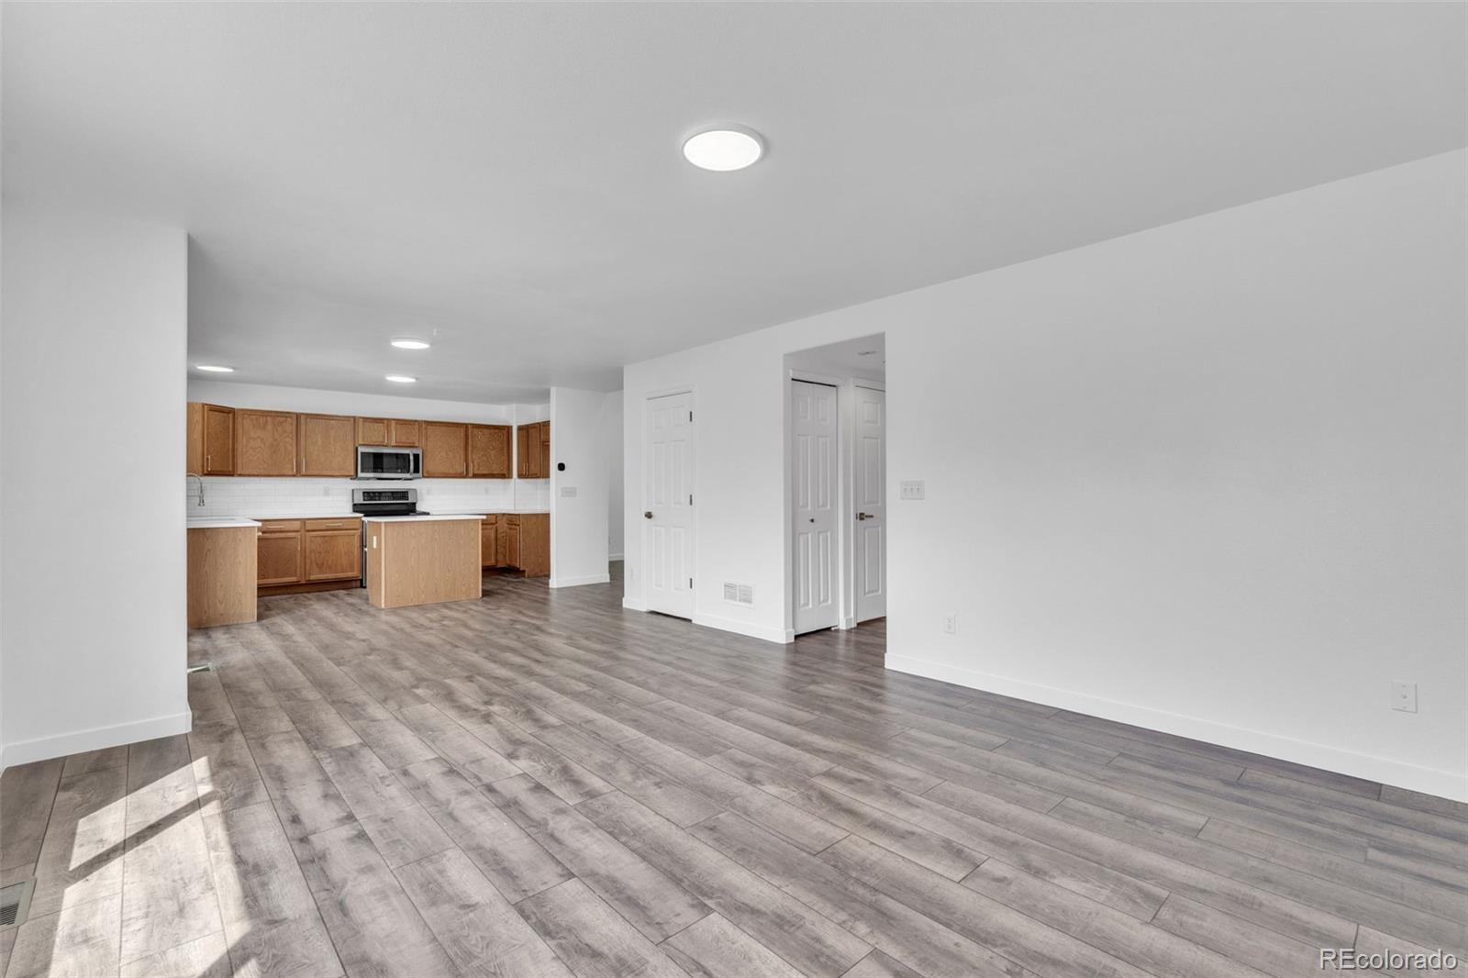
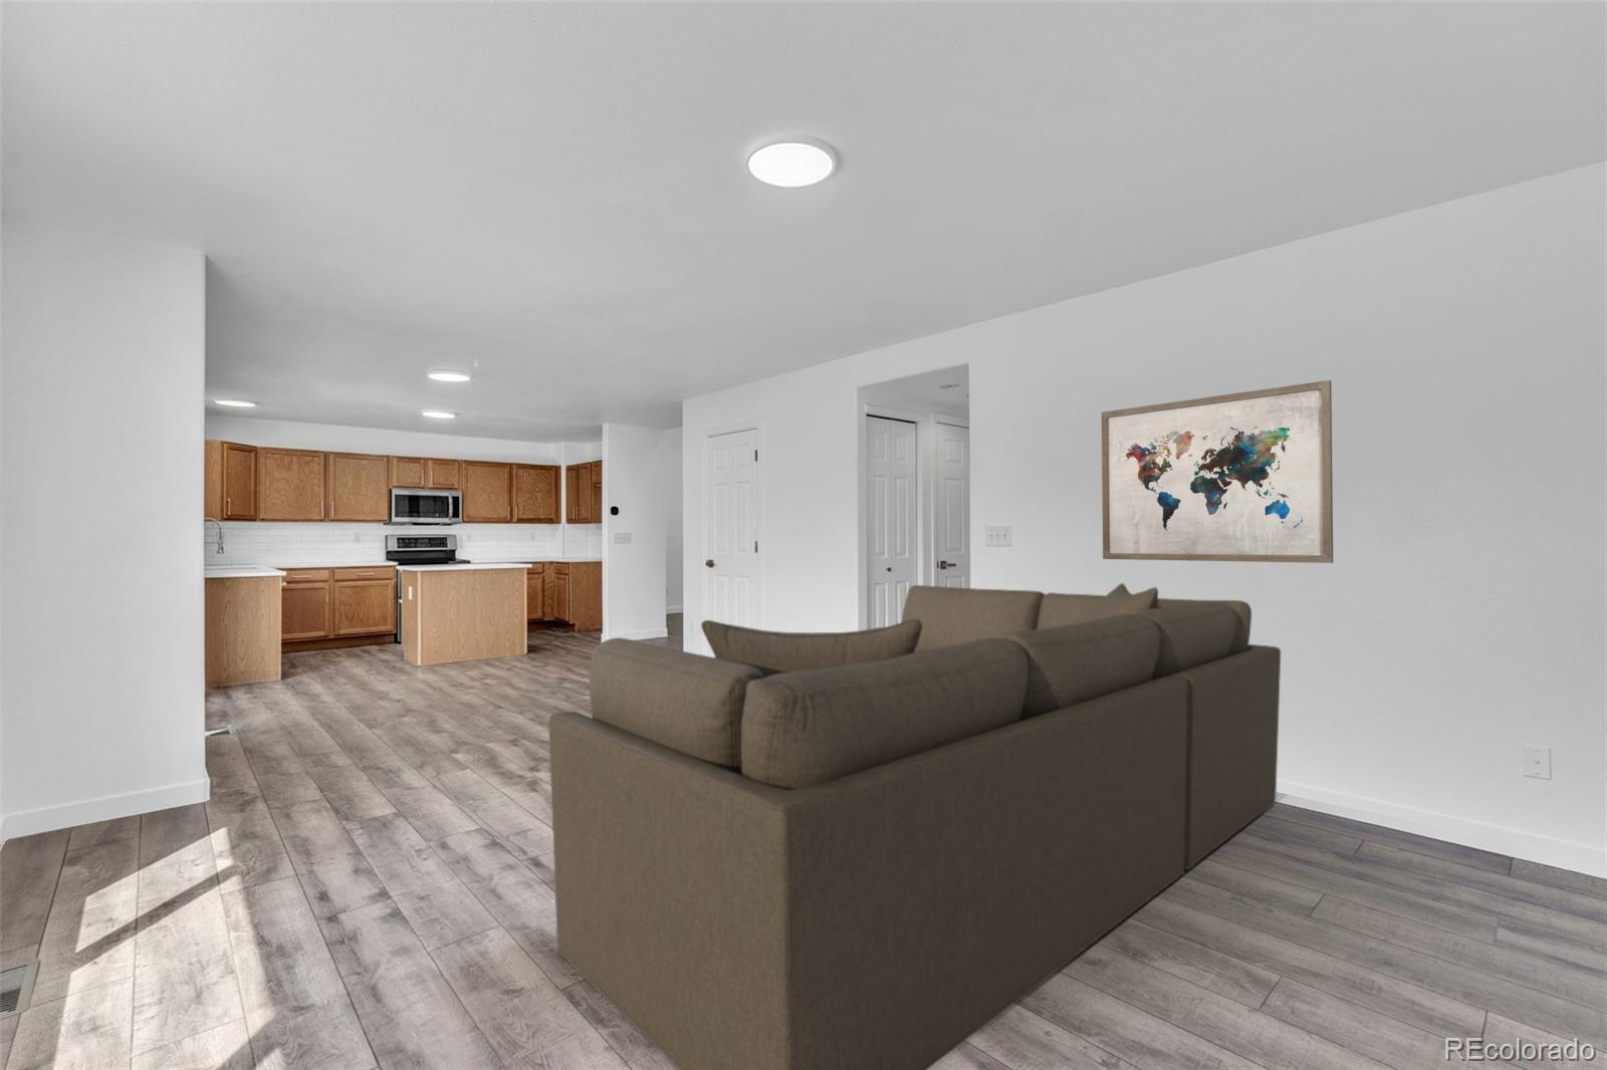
+ sofa (895, 707)
+ wall art (1204, 479)
